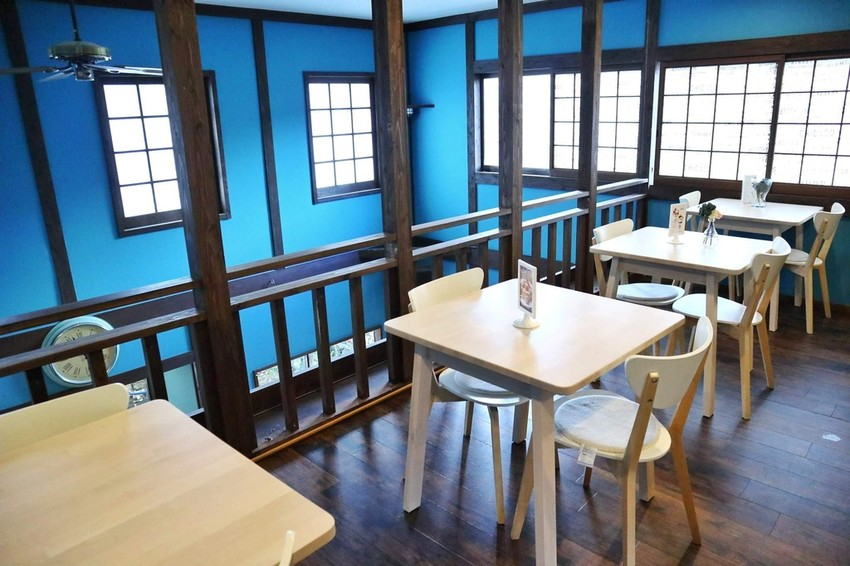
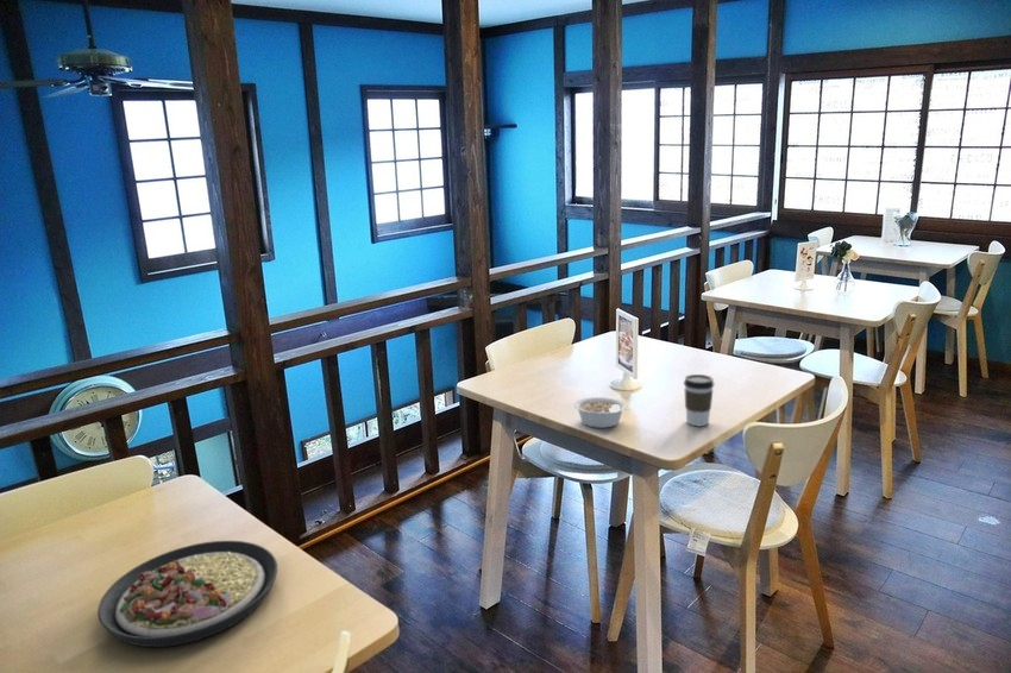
+ plate (191, 586)
+ legume (602, 411)
+ coffee cup (698, 400)
